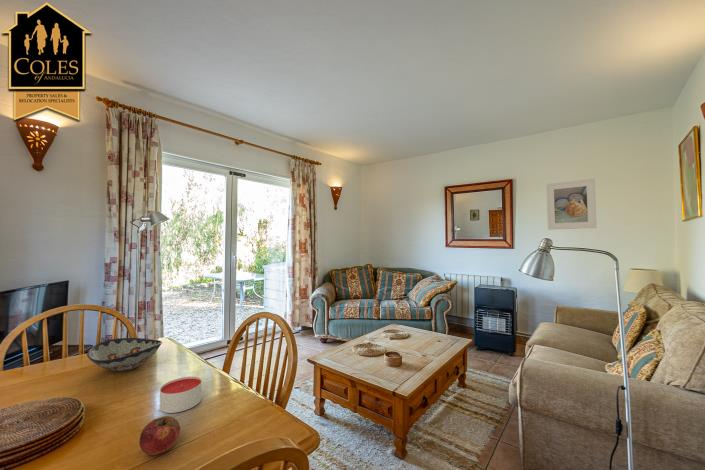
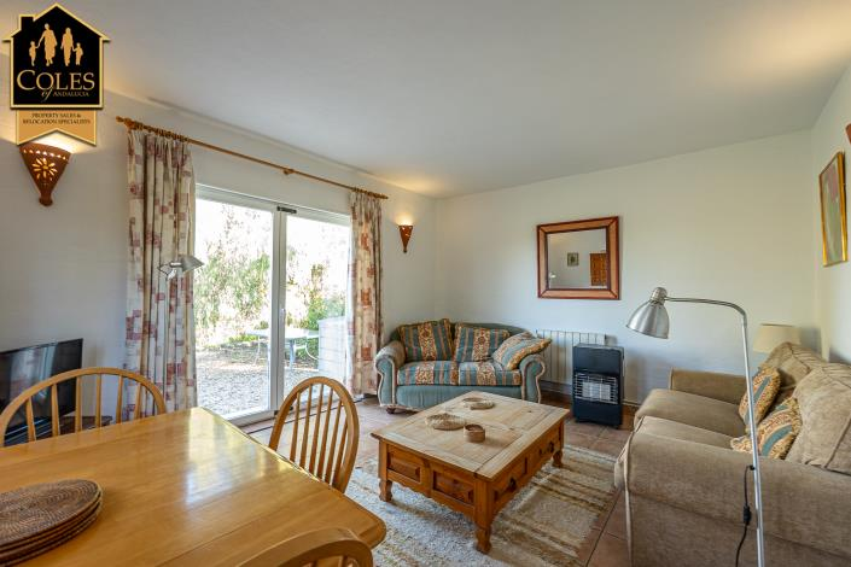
- fruit (160, 434)
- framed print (570, 205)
- decorative bowl (126, 355)
- candle (181, 393)
